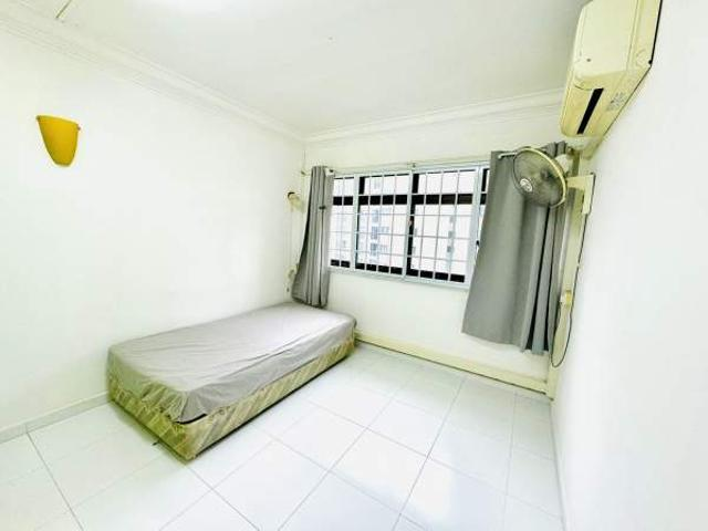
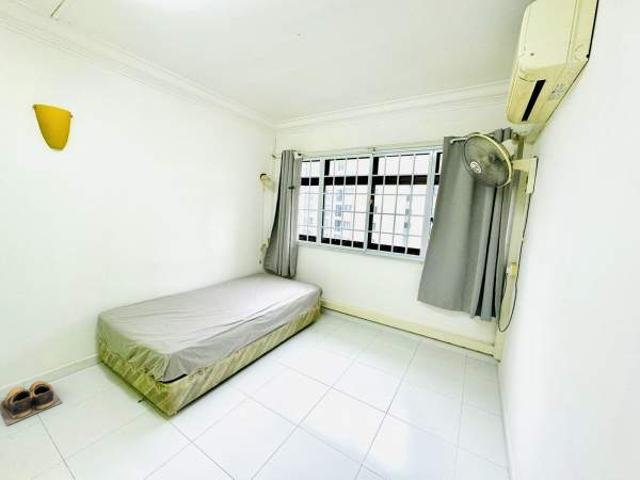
+ shoes (29, 394)
